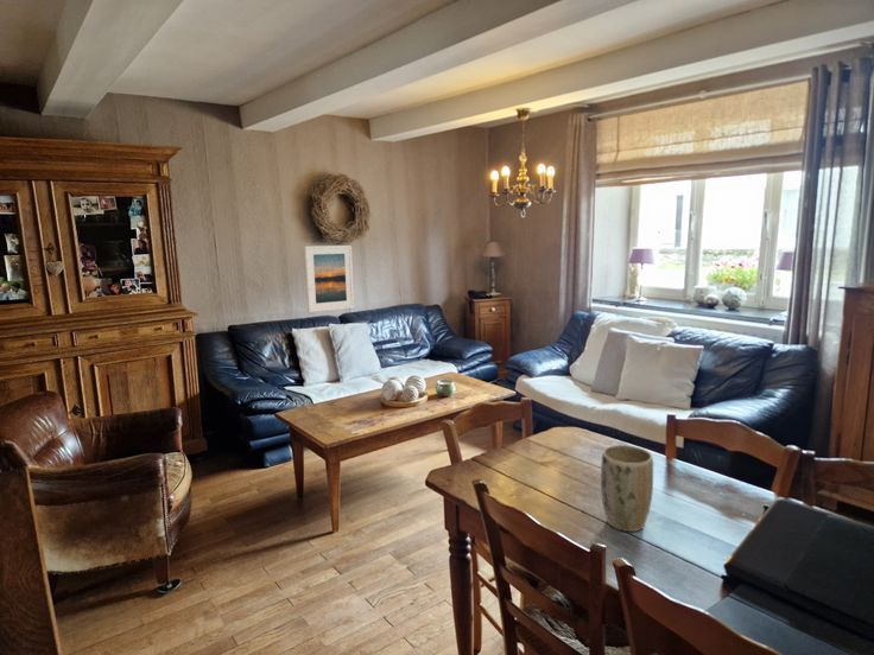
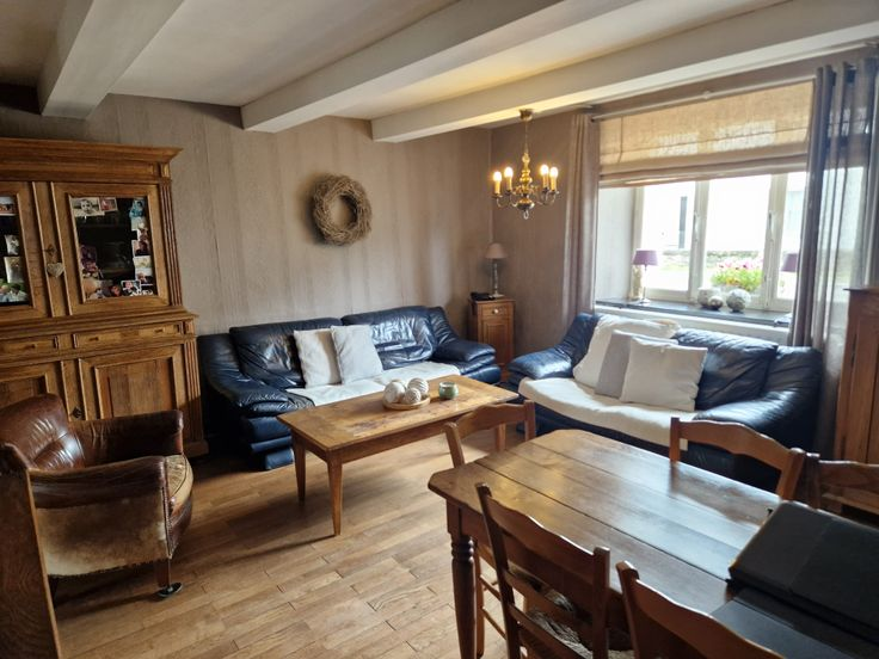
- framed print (330, 278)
- plant pot (626, 488)
